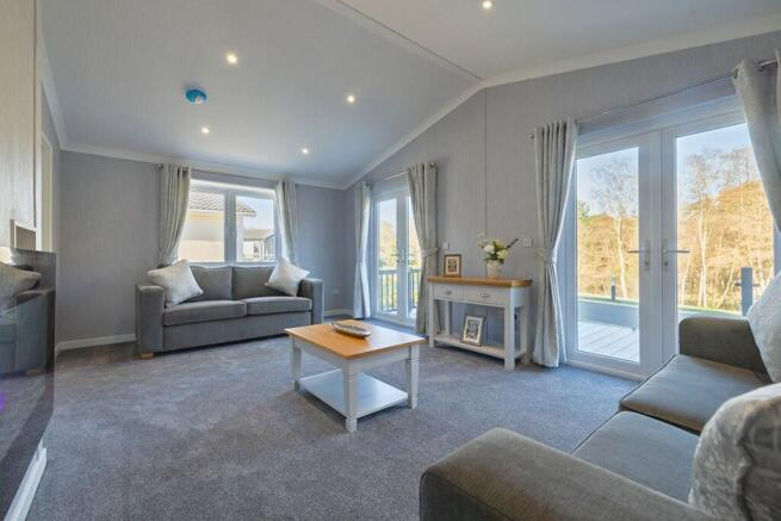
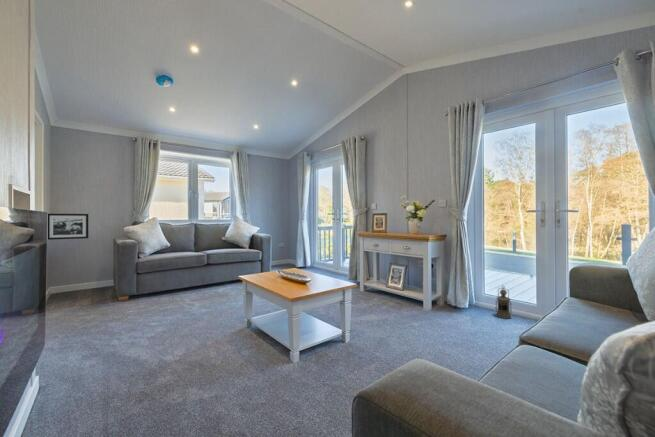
+ lantern (503, 301)
+ picture frame (68, 226)
